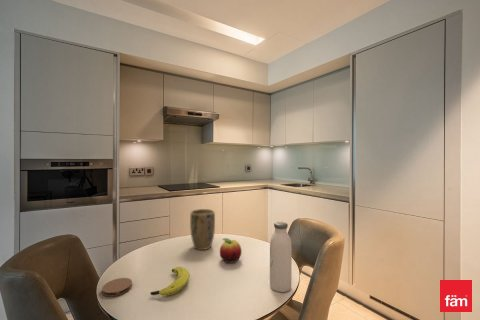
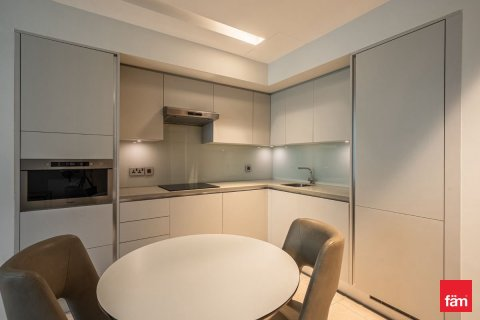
- coaster (117, 286)
- plant pot (202, 229)
- banana (174, 281)
- fruit (230, 250)
- water bottle (280, 254)
